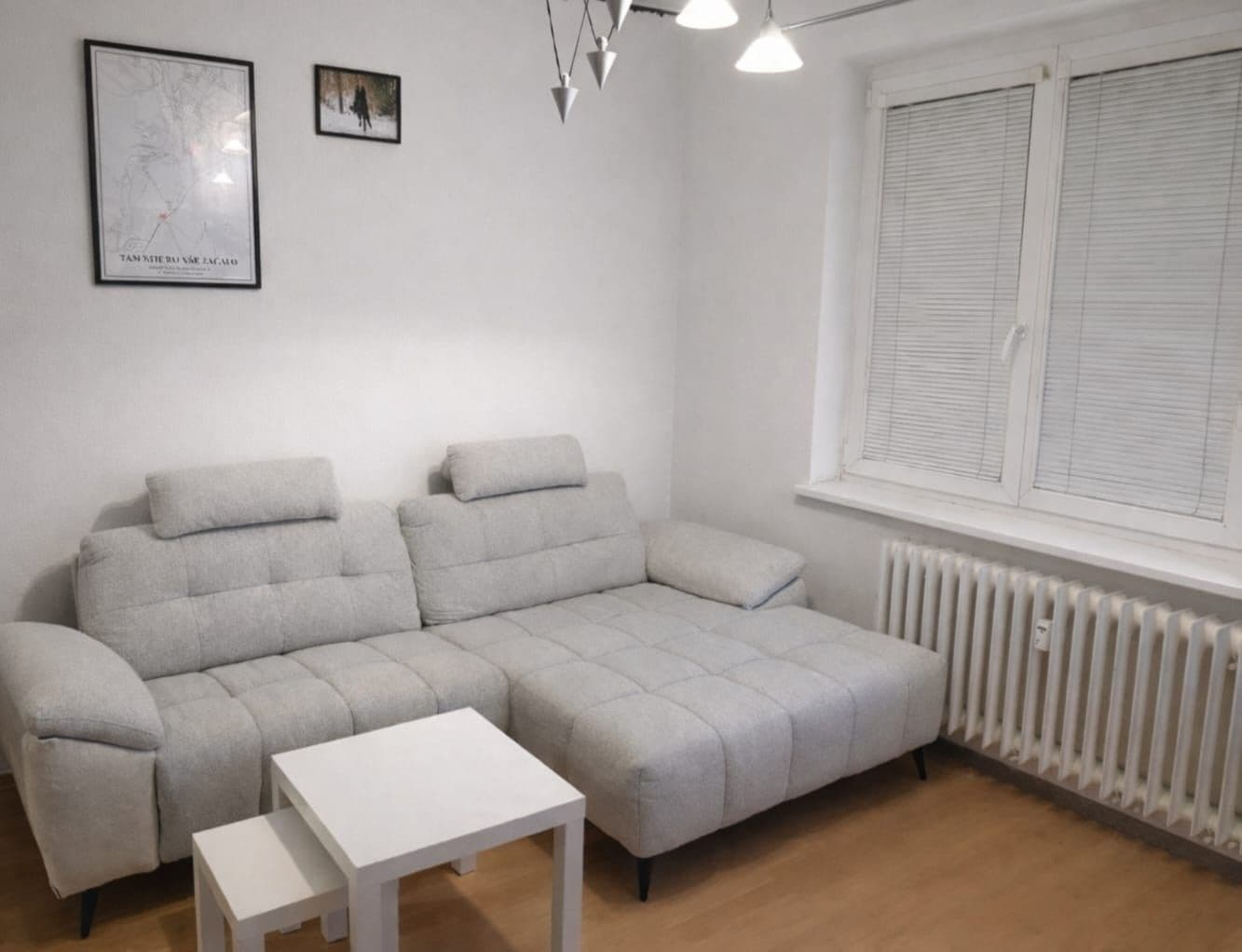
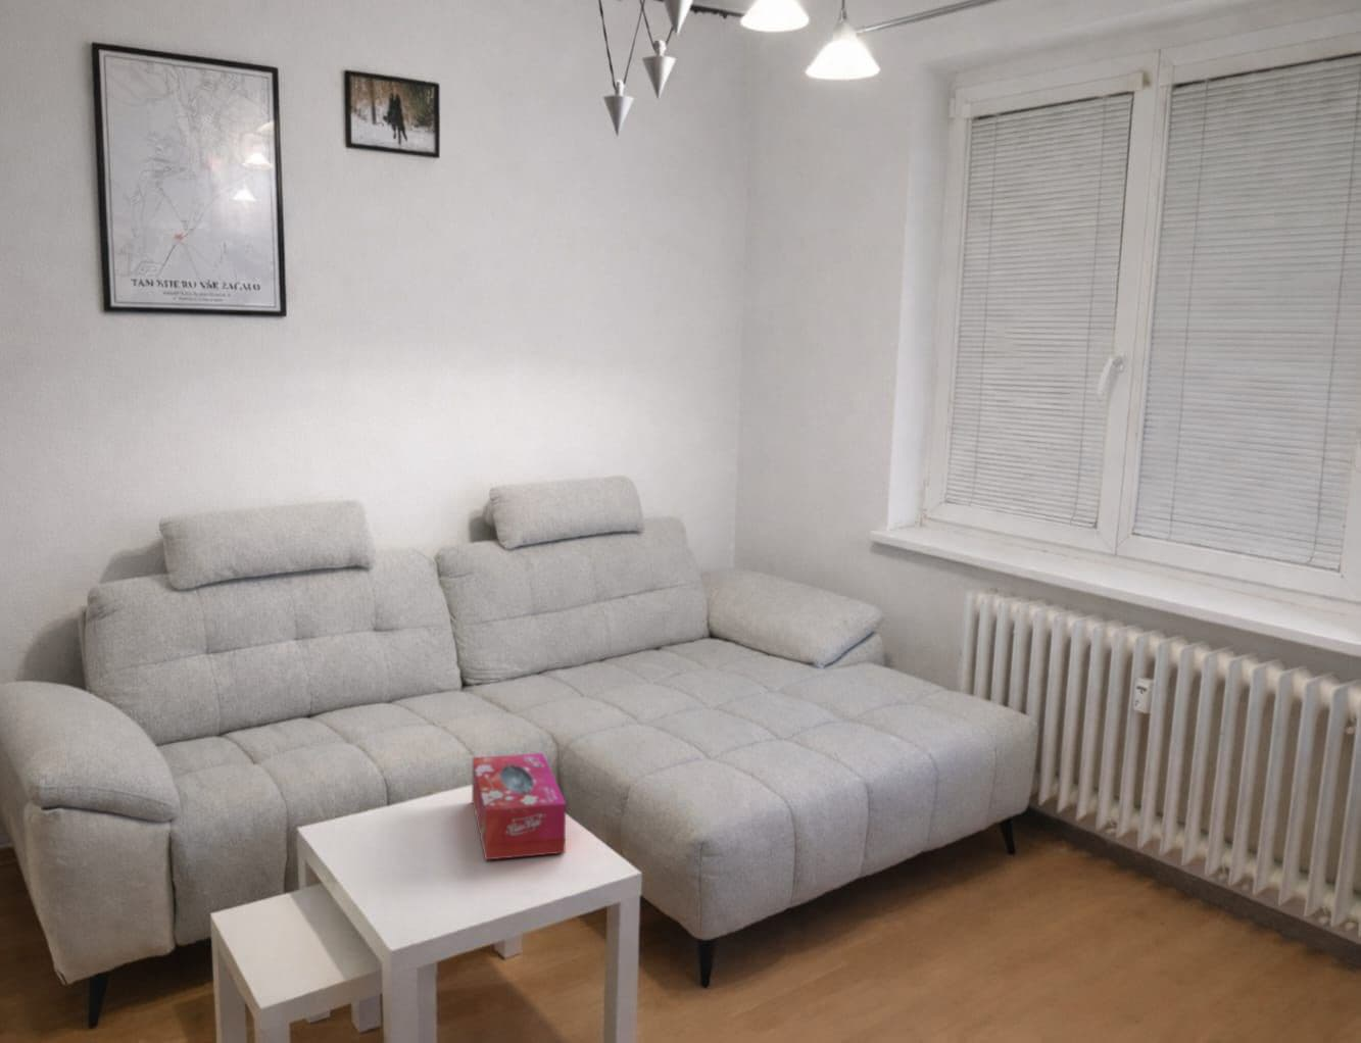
+ tissue box (516, 802)
